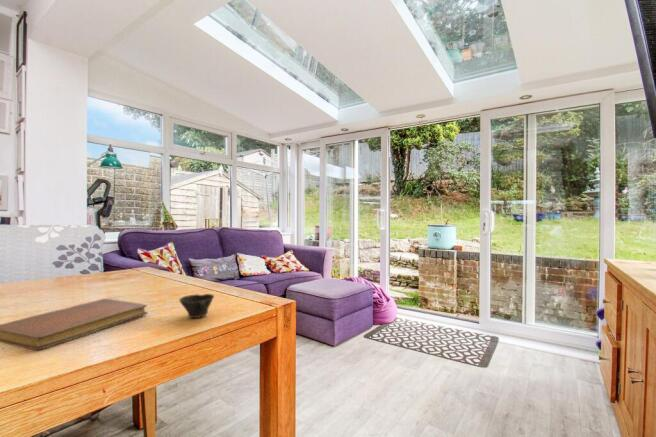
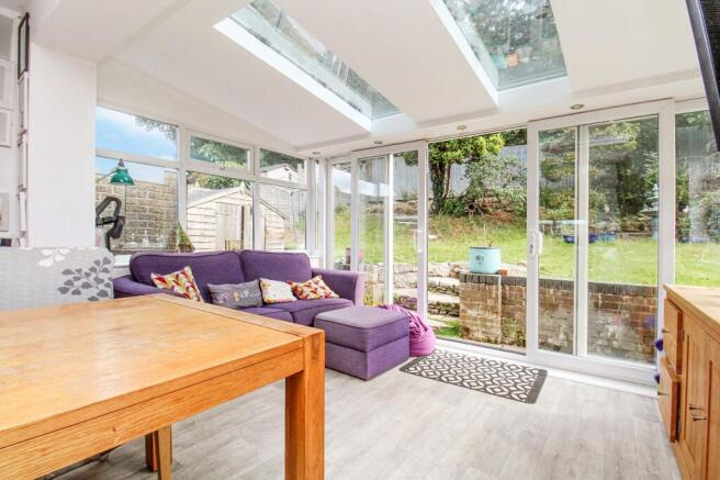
- cup (197, 306)
- notebook (76, 319)
